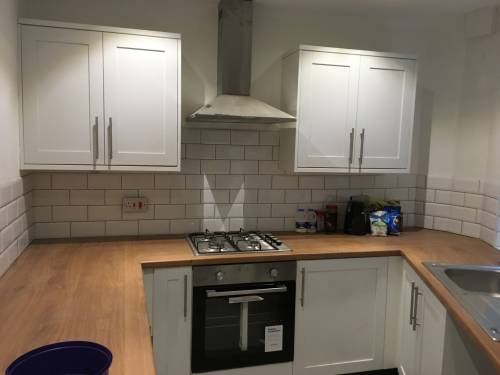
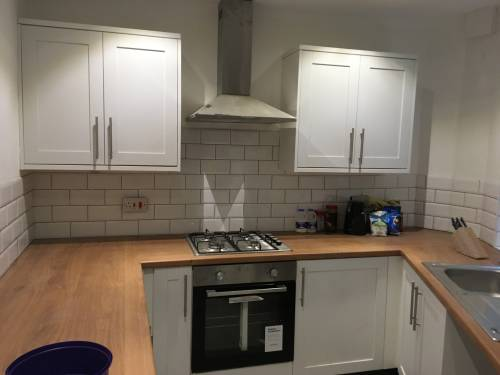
+ knife block (467, 236)
